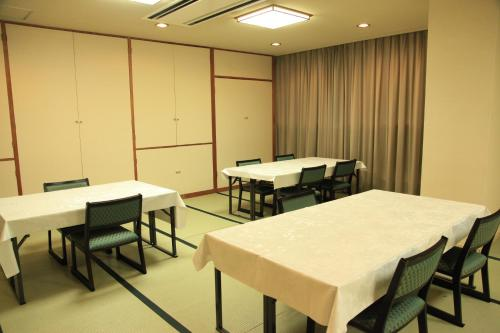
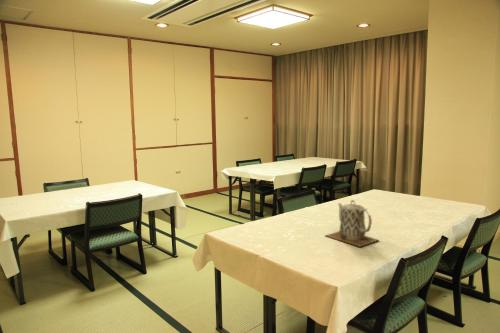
+ teapot (351, 219)
